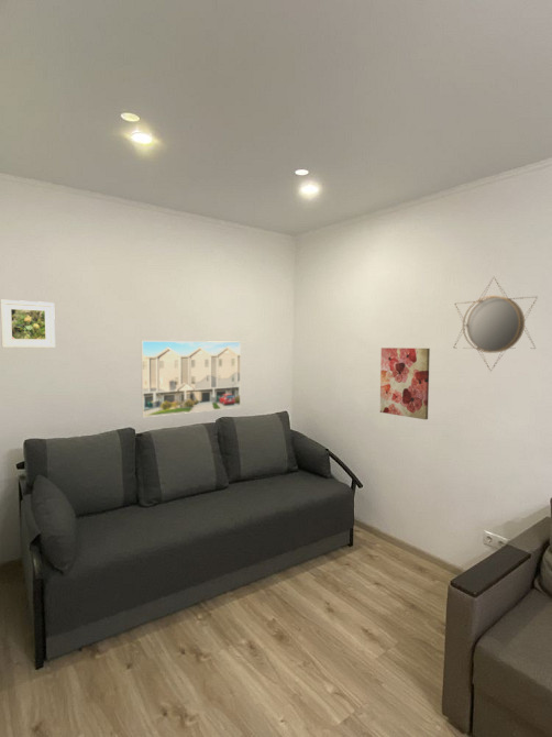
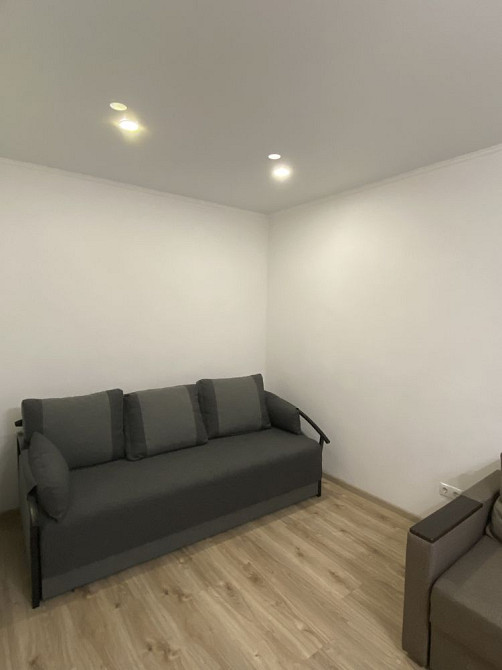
- wall art (402, 382)
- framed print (29, 324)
- home mirror (492, 323)
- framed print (194, 376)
